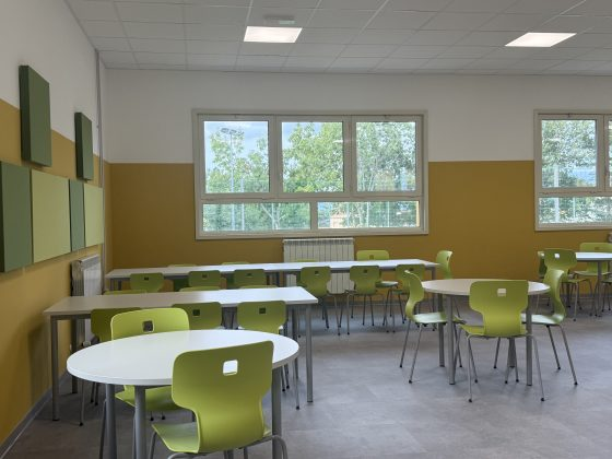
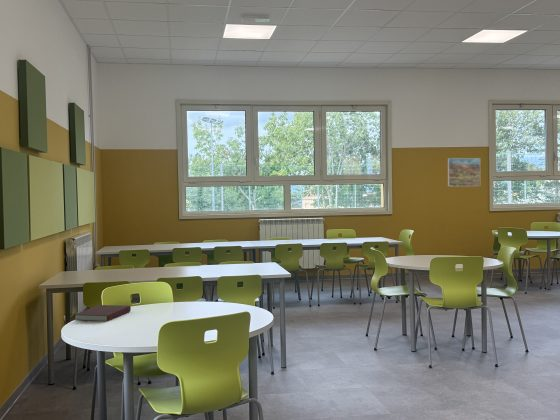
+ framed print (464, 172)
+ notebook (103, 312)
